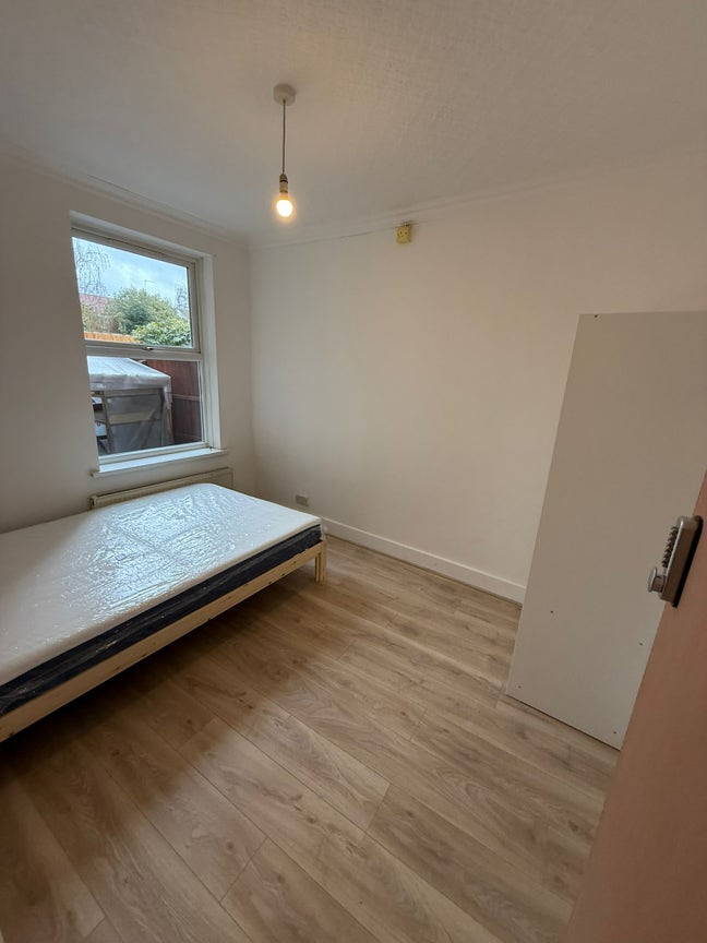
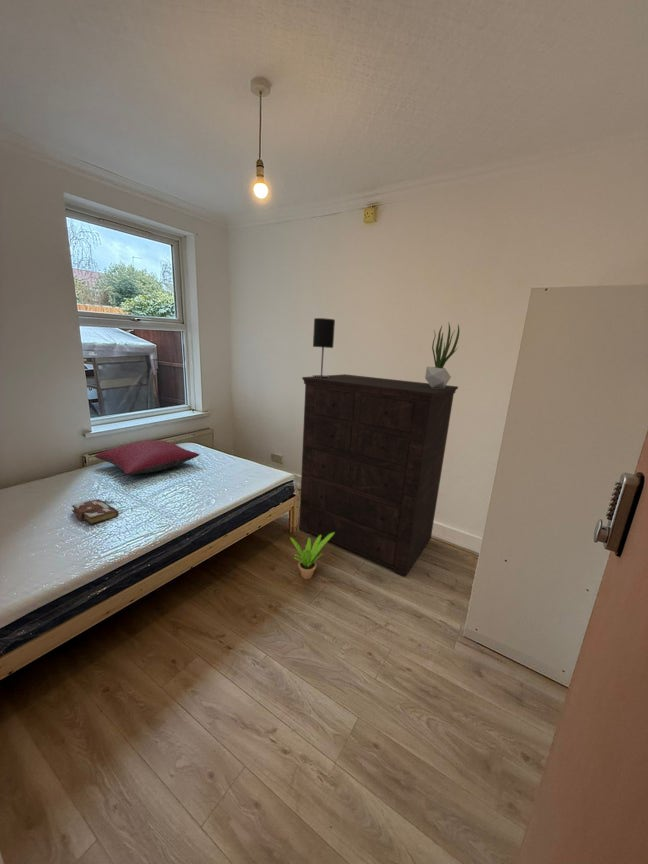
+ dresser (371, 462)
+ pillow (148, 455)
+ book (94, 510)
+ potted plant (306, 555)
+ potted plant (443, 355)
+ table lamp (322, 348)
